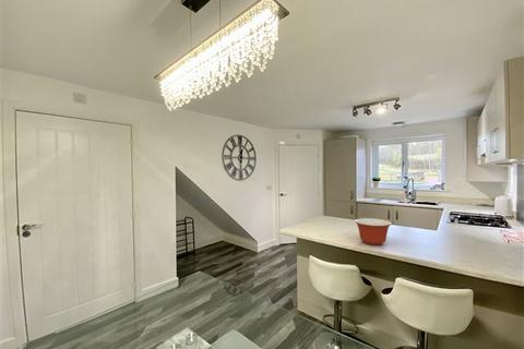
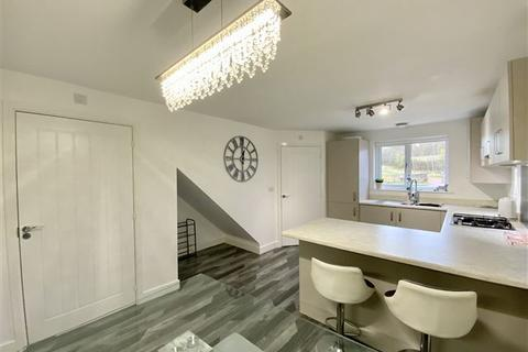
- mixing bowl (372, 231)
